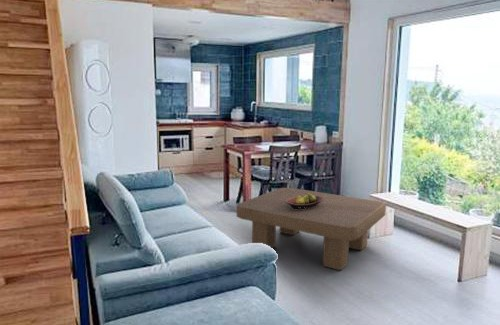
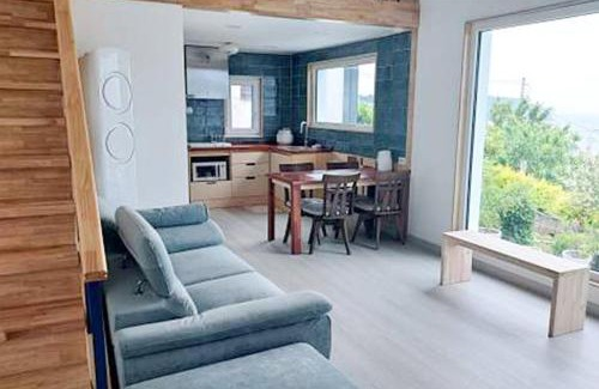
- coffee table (311, 225)
- fruit bowl (304, 200)
